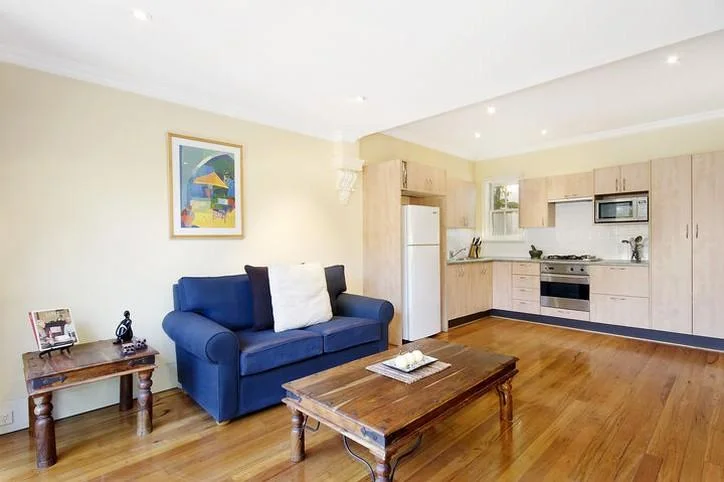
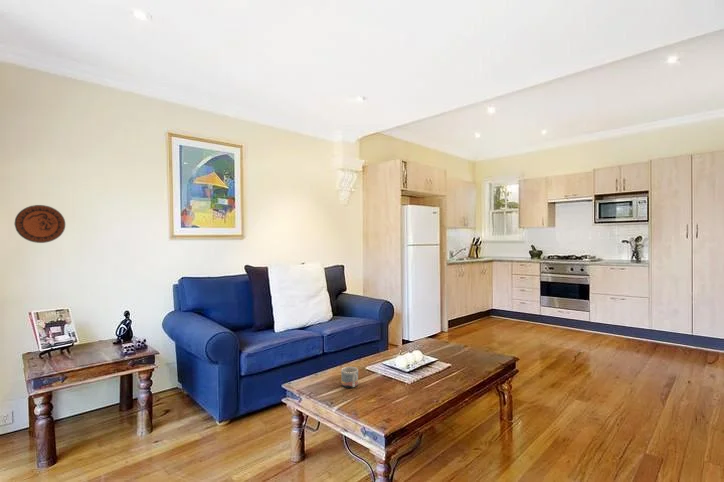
+ decorative plate (40, 223)
+ mug (351, 378)
